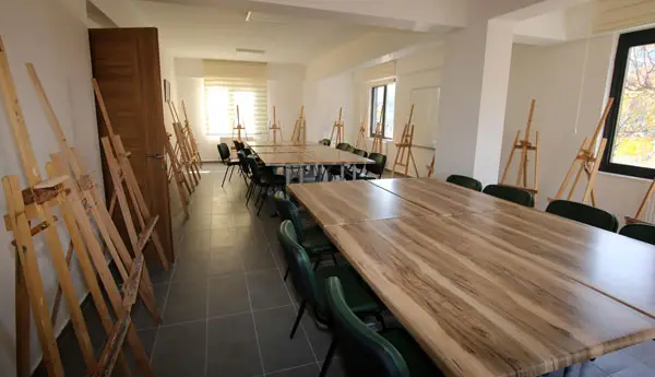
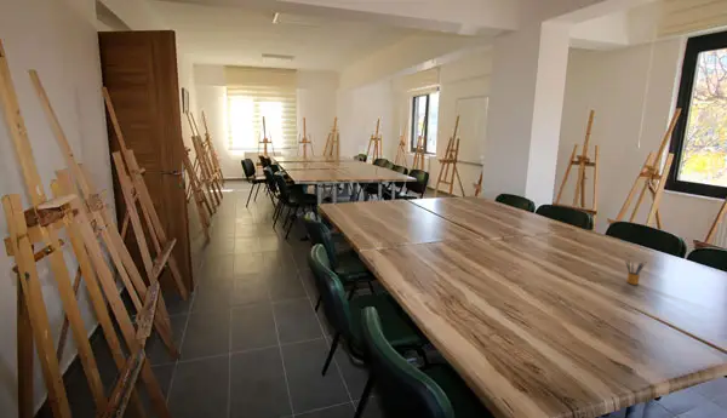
+ pencil box (631, 270)
